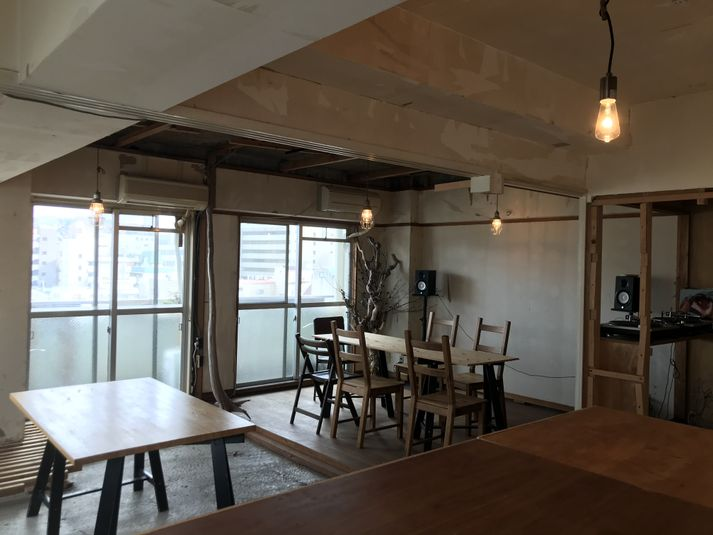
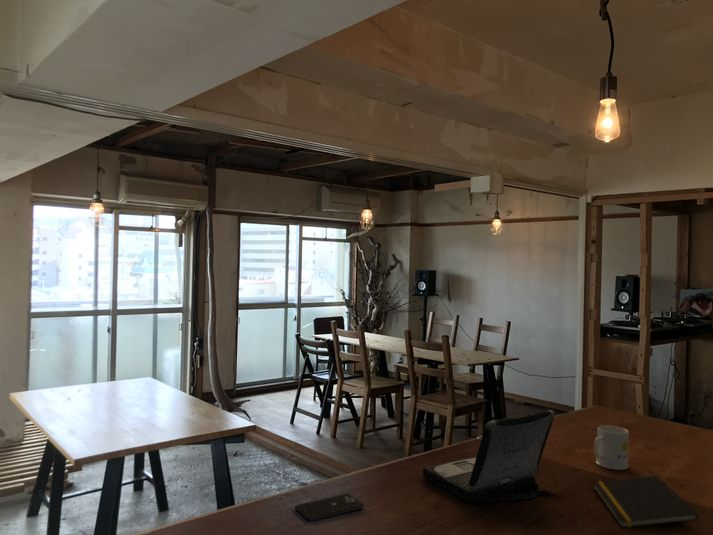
+ mug (610, 447)
+ smartphone (329, 506)
+ notepad (640, 499)
+ laptop (489, 445)
